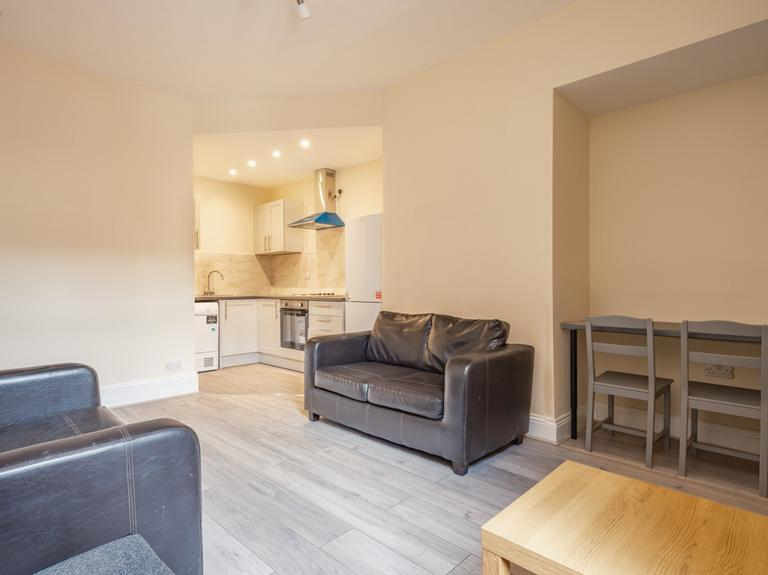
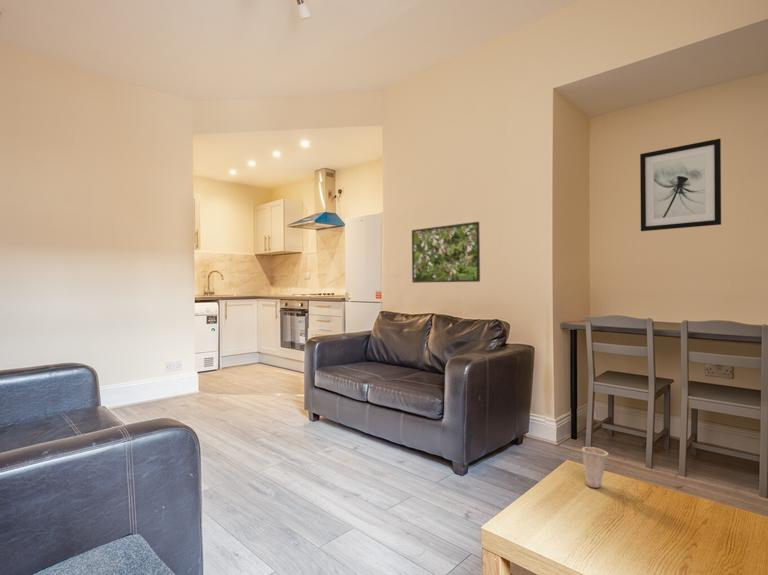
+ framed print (443, 254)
+ cup (595, 467)
+ wall art (678, 187)
